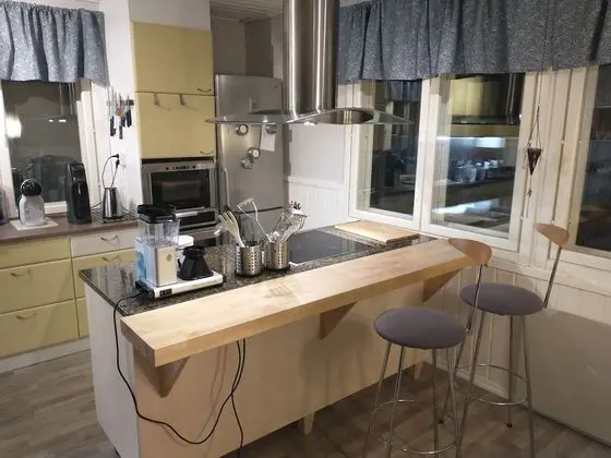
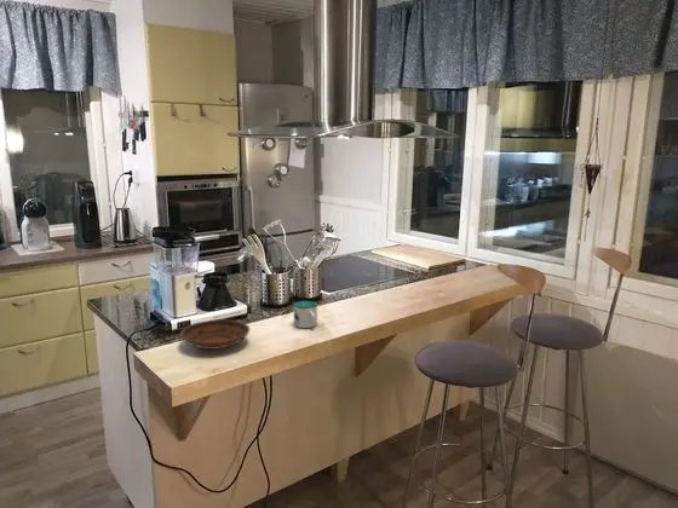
+ mug (306, 314)
+ bowl (216, 336)
